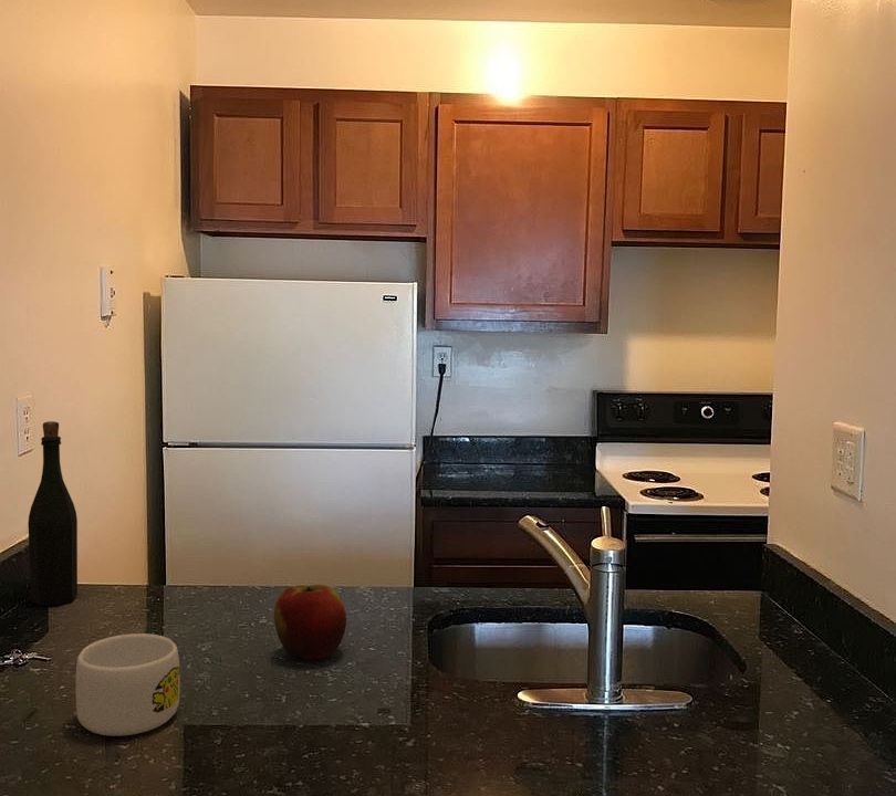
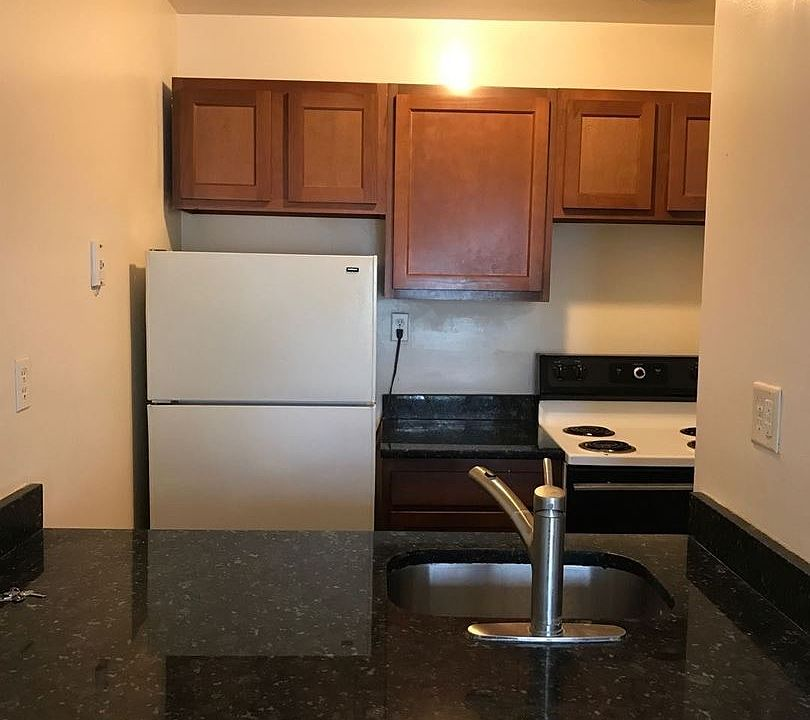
- apple (310, 620)
- bottle (52, 511)
- mug (129, 683)
